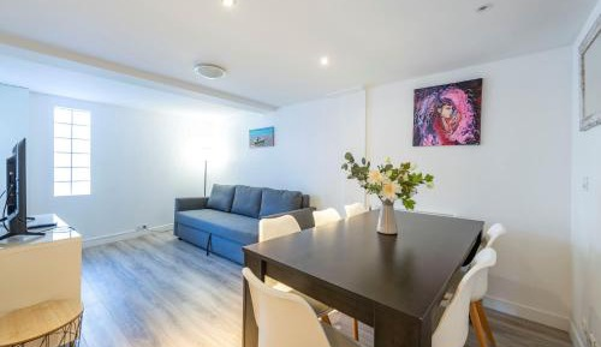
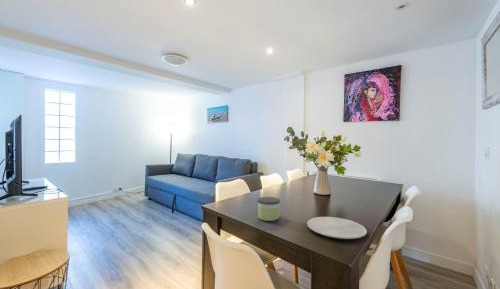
+ plate (335, 227)
+ candle (268, 208)
